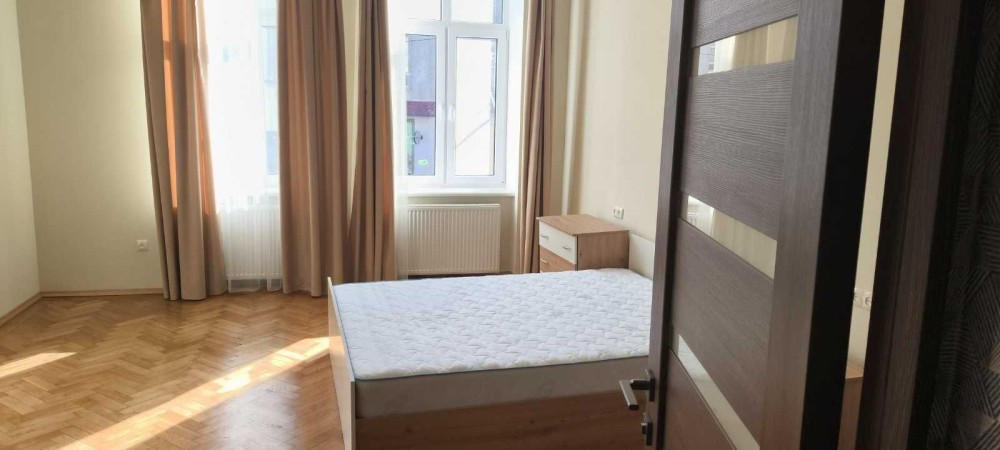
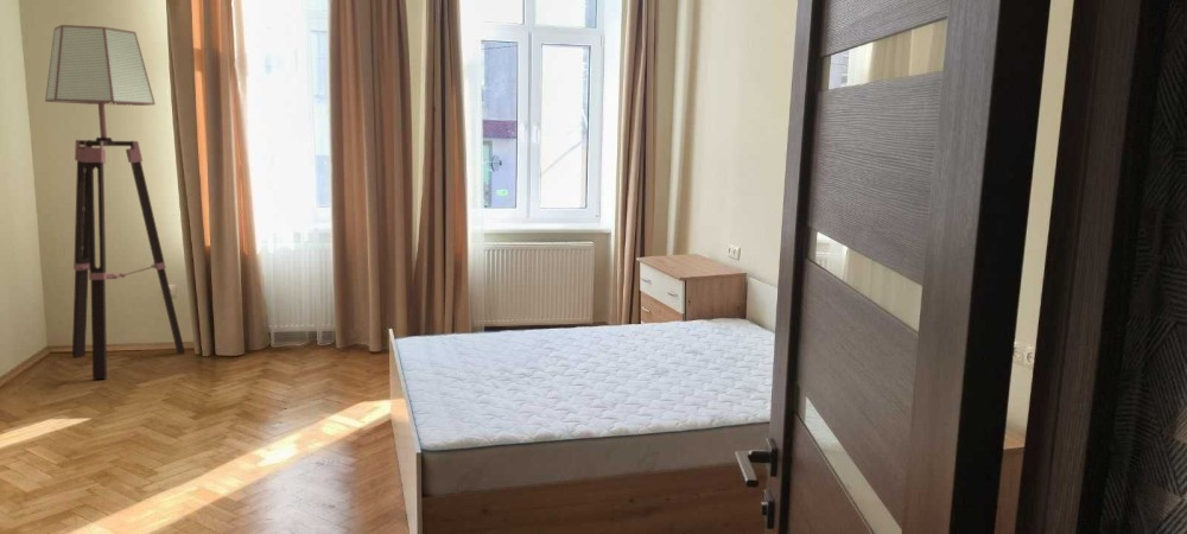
+ floor lamp (103, 201)
